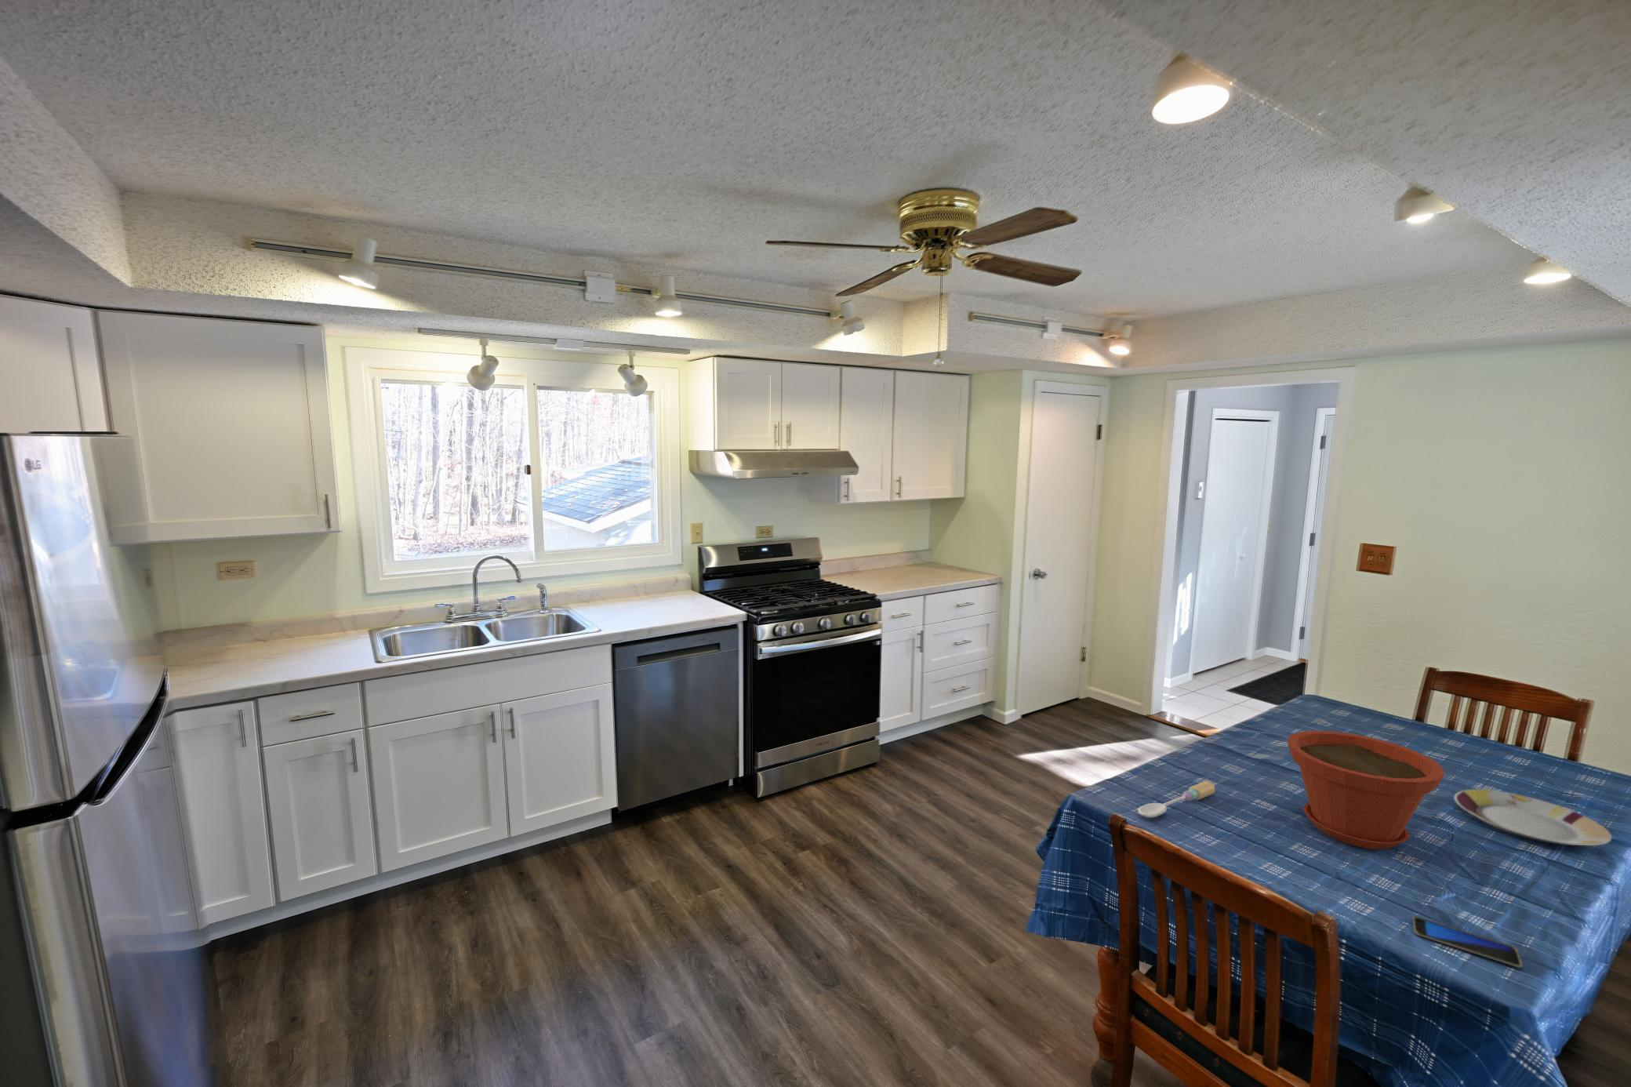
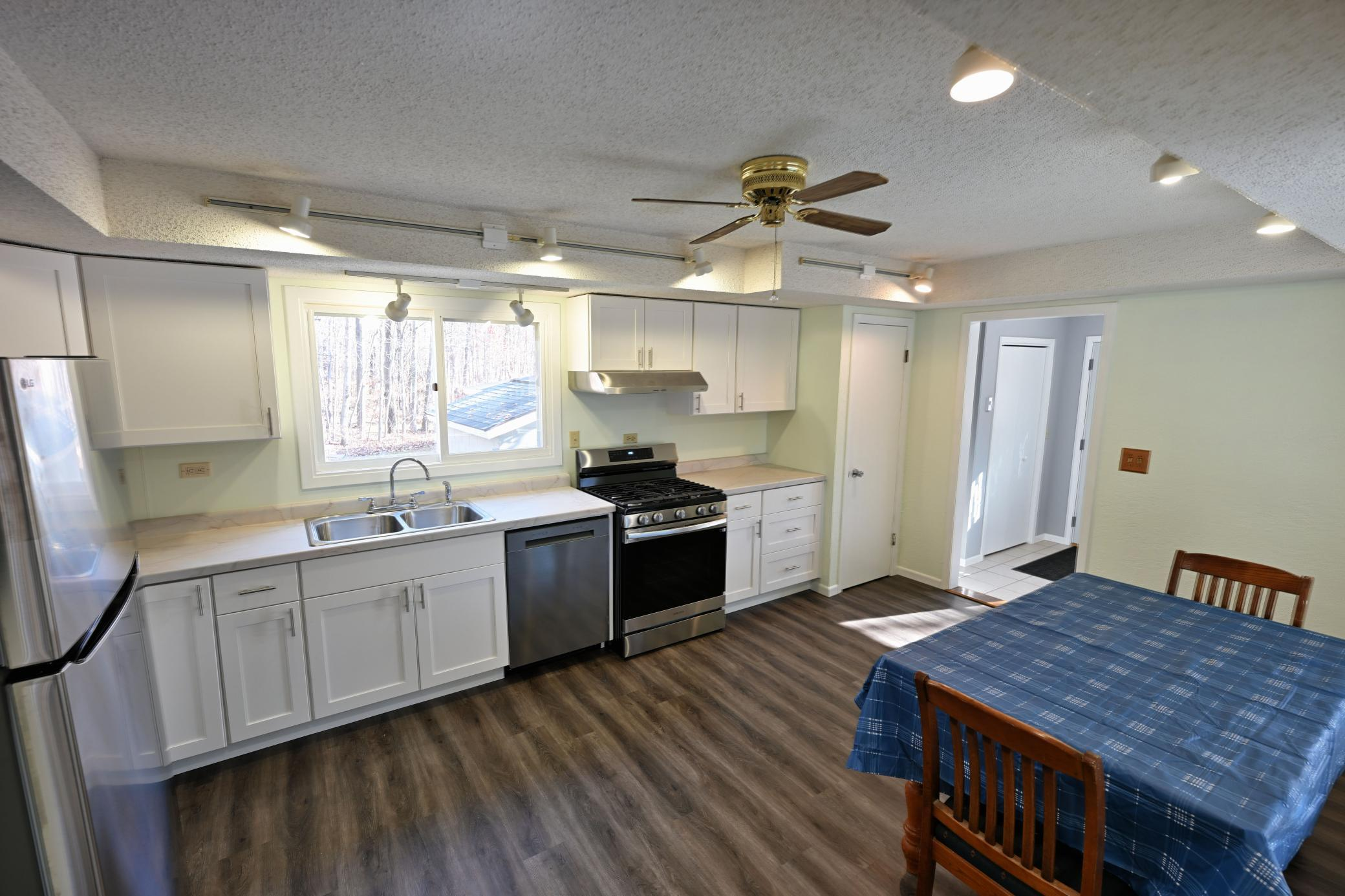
- smartphone (1465, 940)
- plate (1528, 819)
- spoon (1177, 799)
- plant pot (1357, 793)
